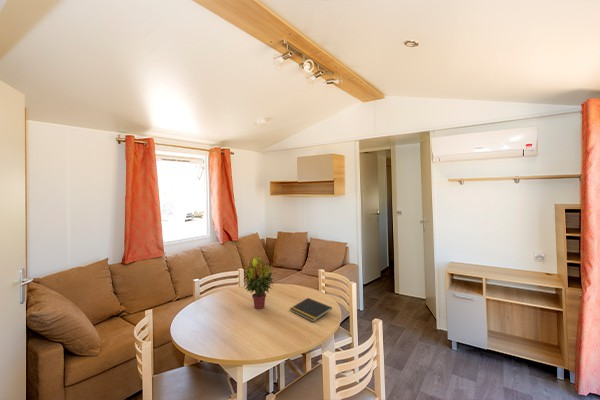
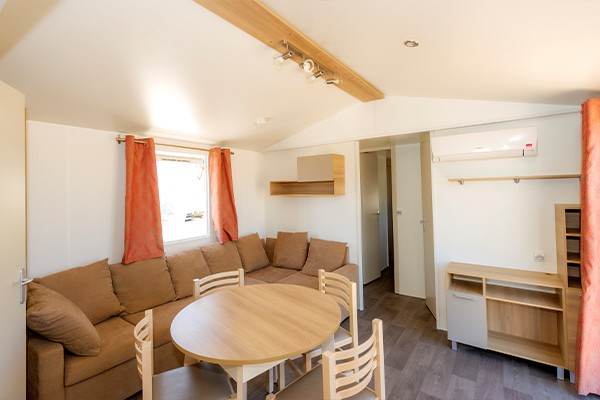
- notepad (310, 308)
- potted plant (257, 281)
